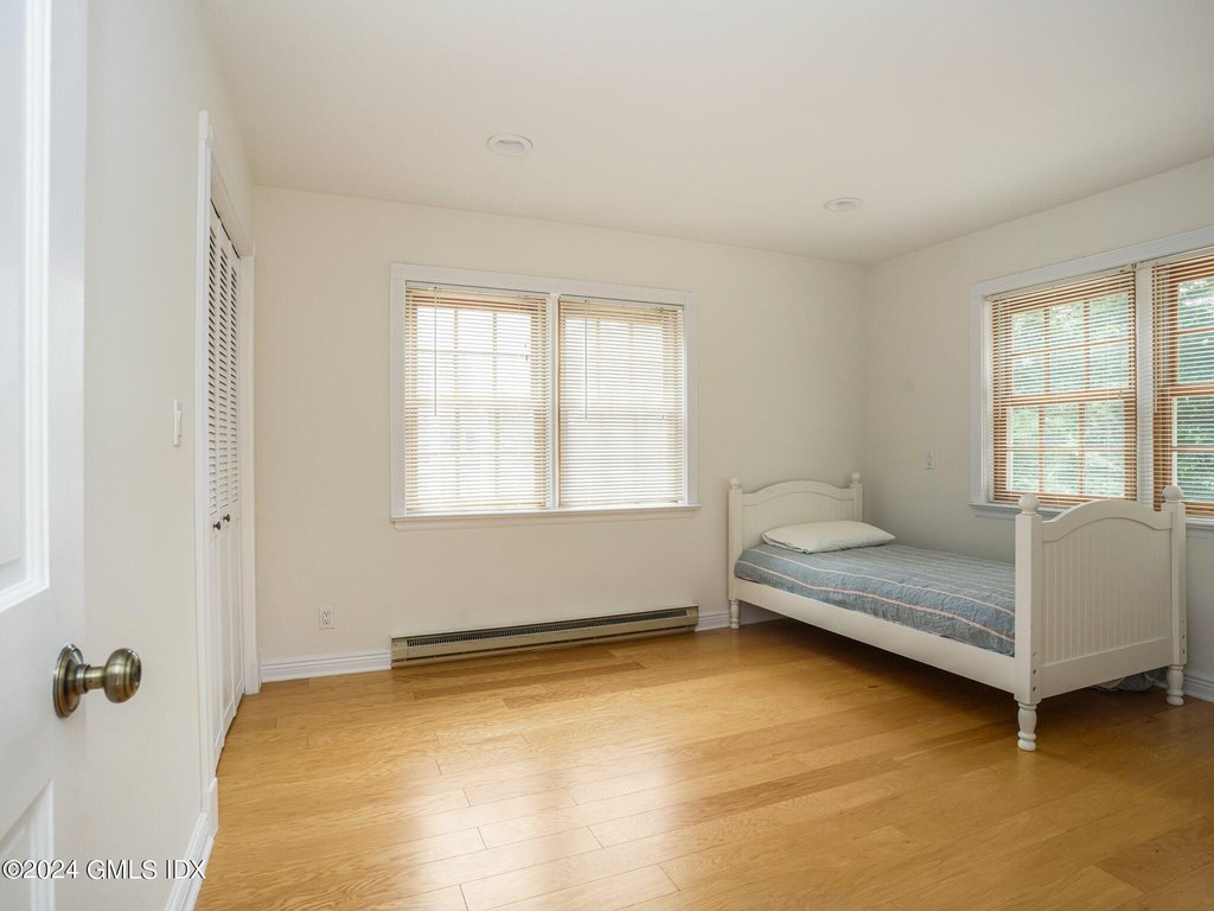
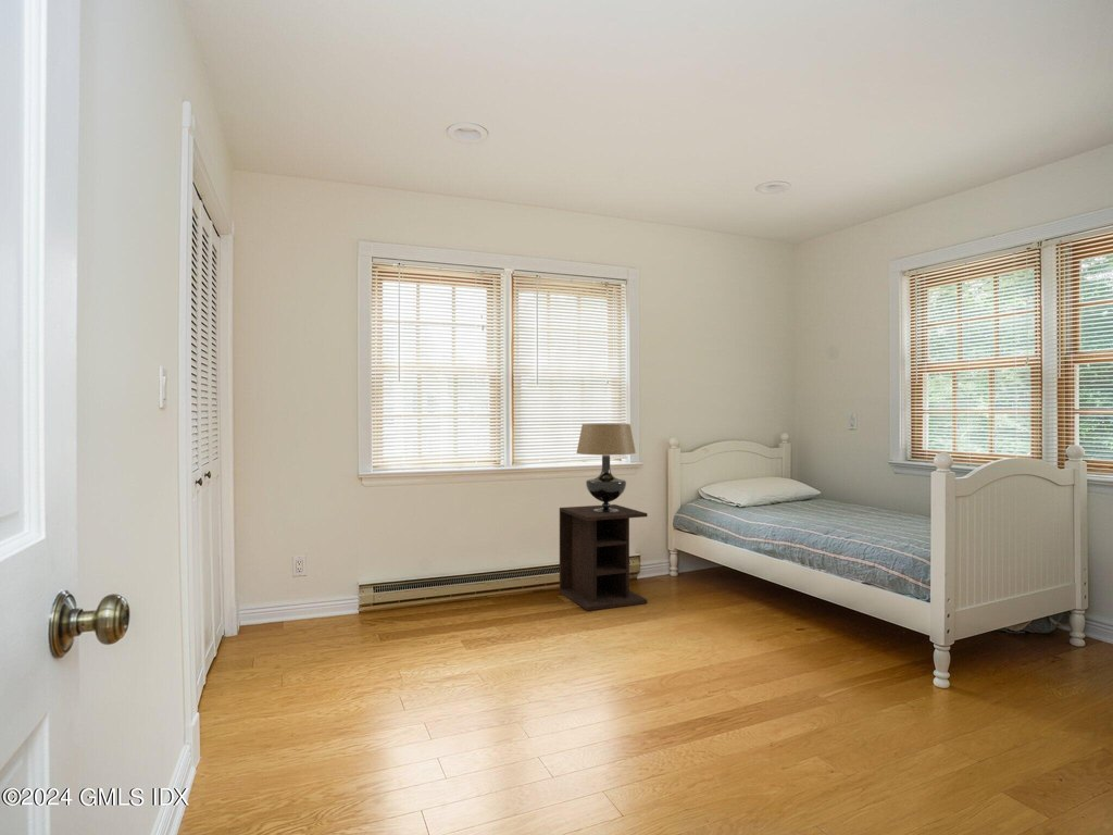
+ nightstand (601, 553)
+ table lamp (605, 466)
